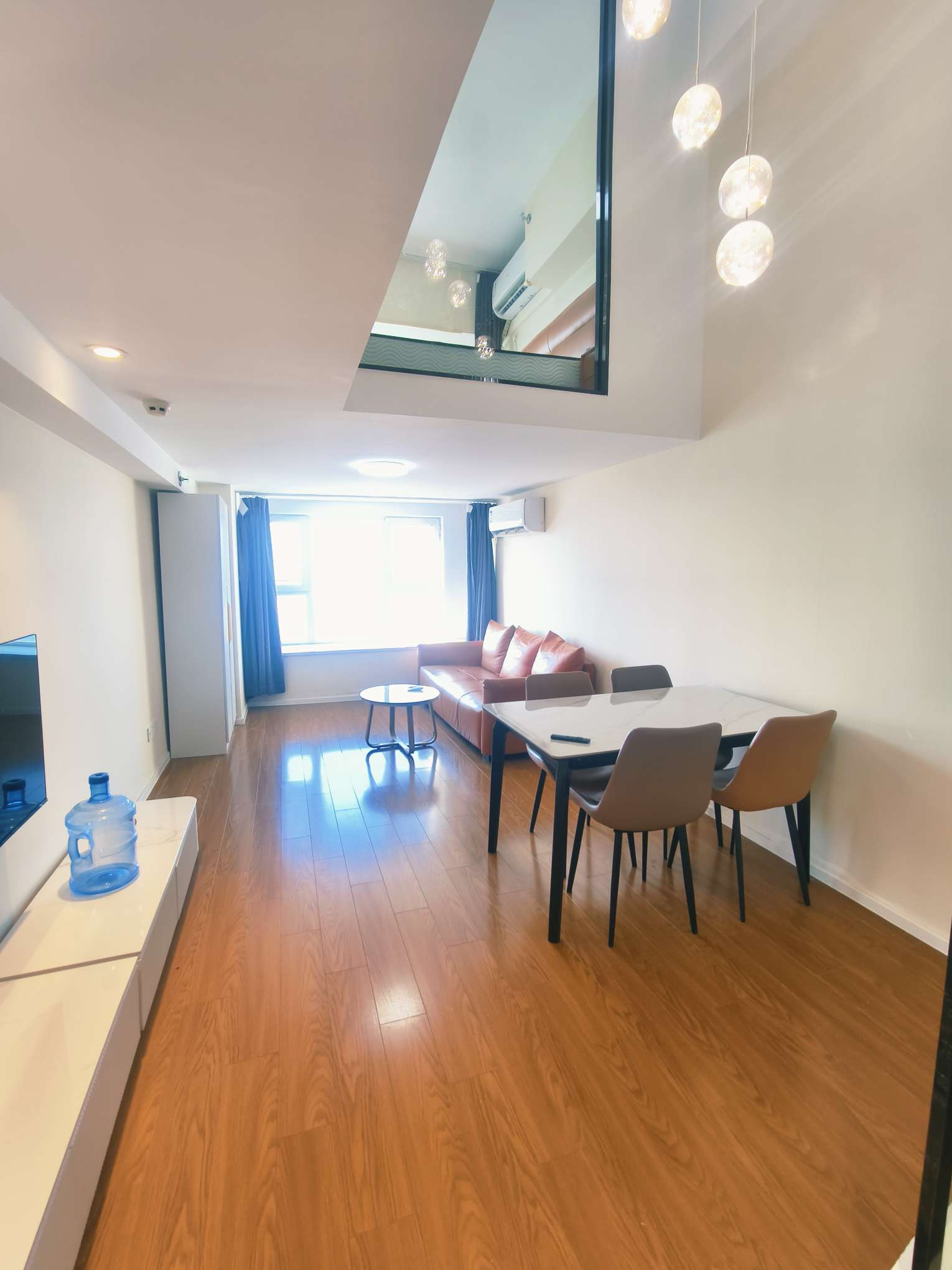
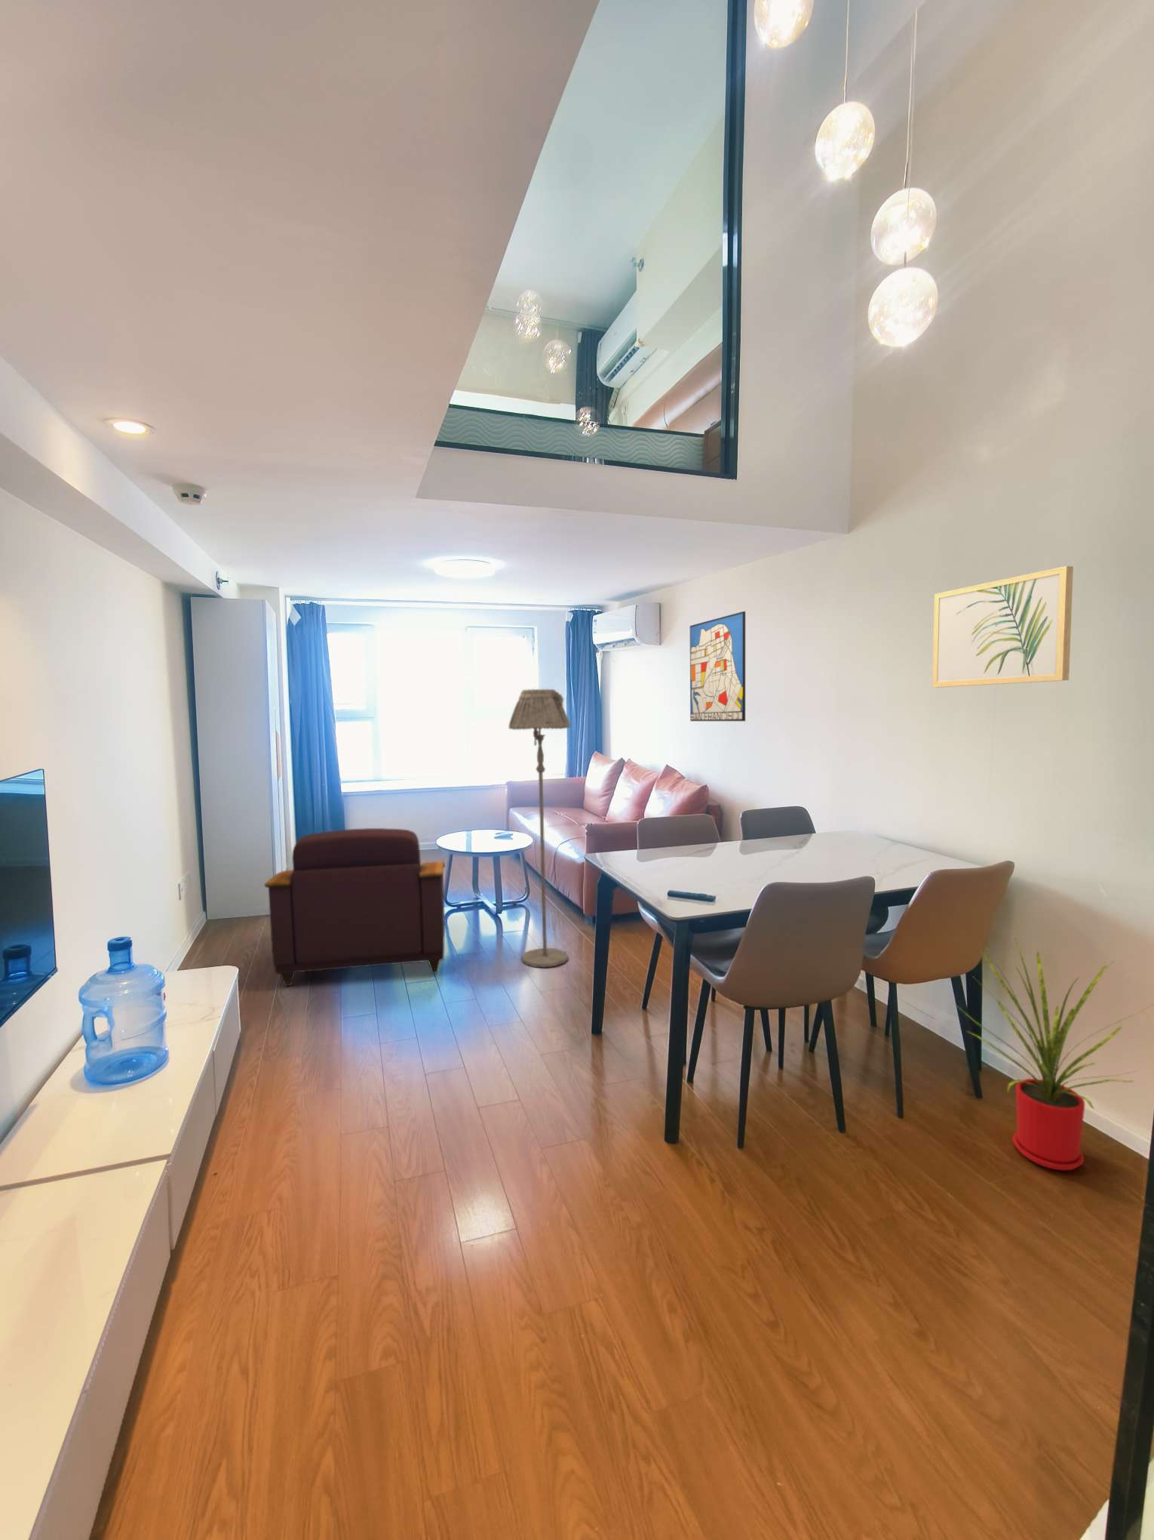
+ armchair (365, 894)
+ wall art (995, 633)
+ wall art (715, 671)
+ floor lamp (542, 826)
+ house plant (1053, 1055)
